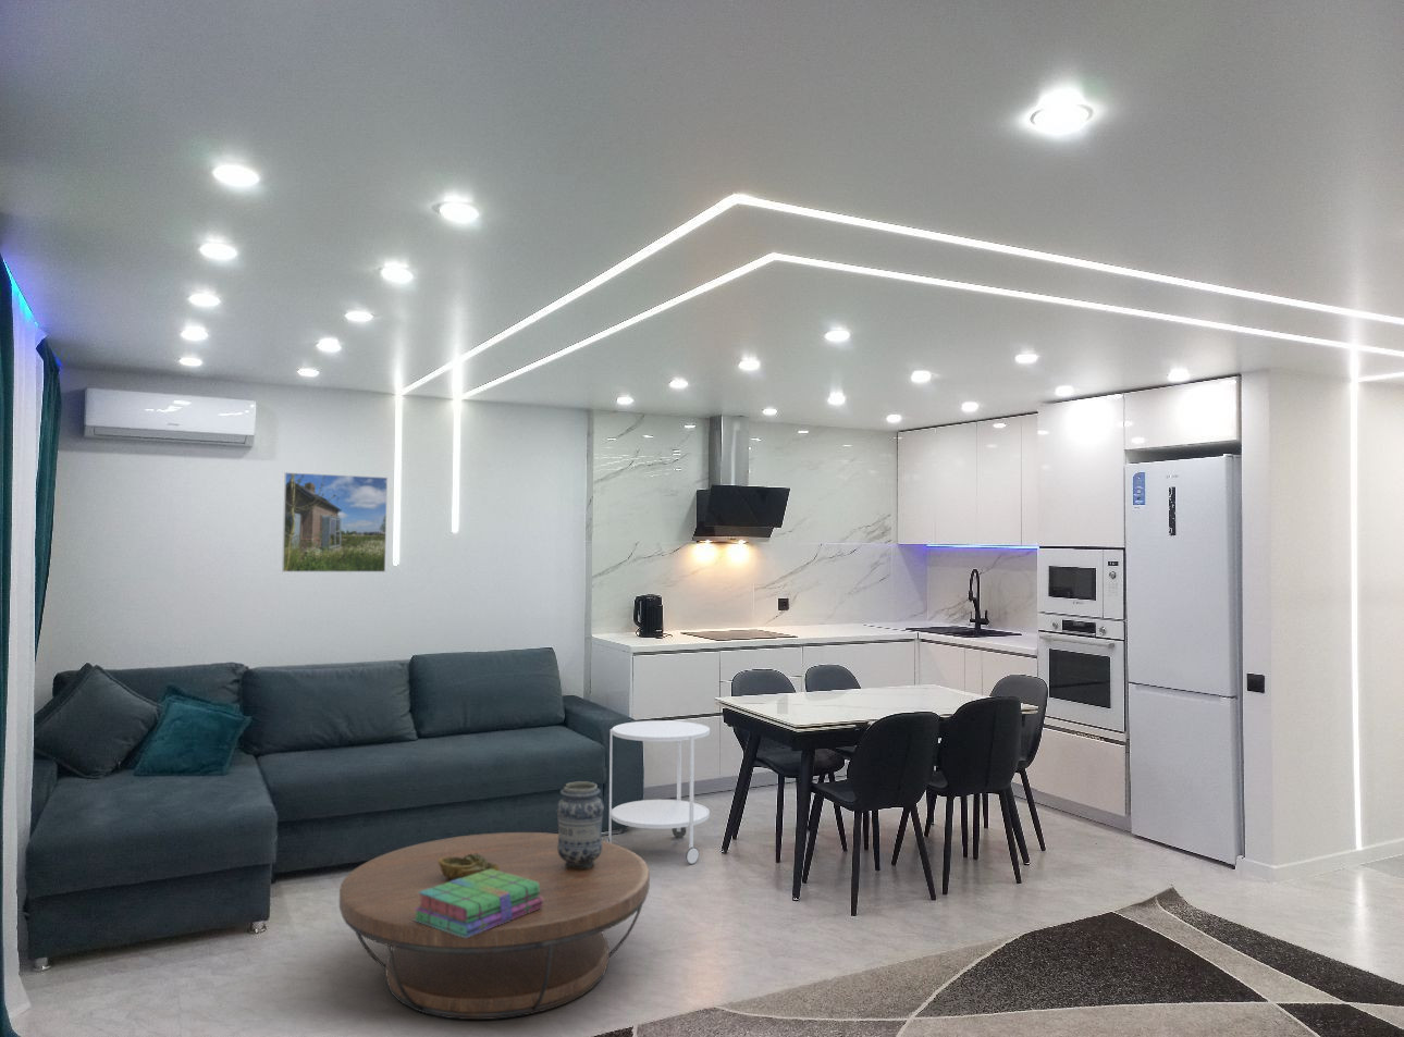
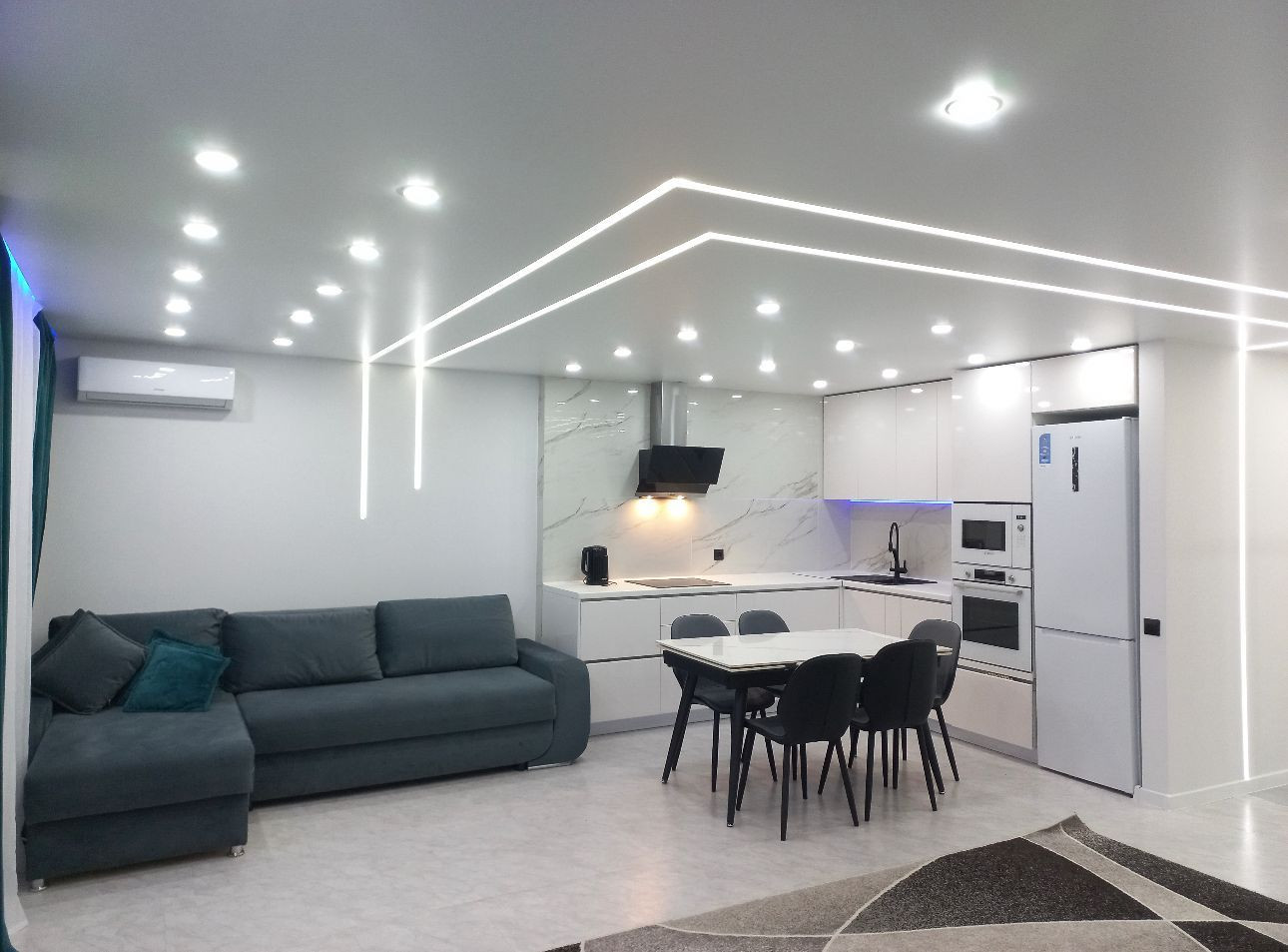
- coffee table (500, 924)
- stack of books (479, 900)
- decorative bowl (468, 864)
- vase (580, 825)
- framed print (336, 523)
- side table (662, 800)
